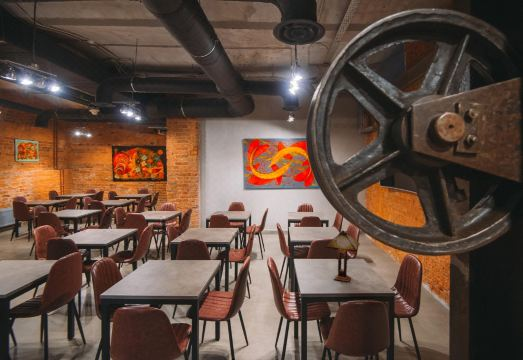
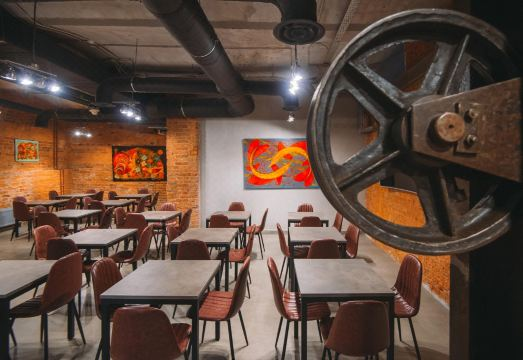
- table lamp (341, 254)
